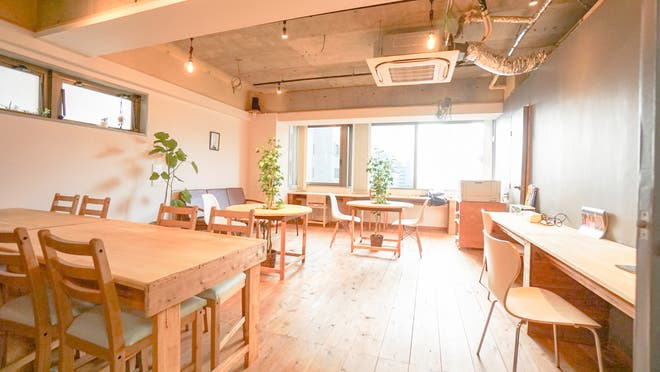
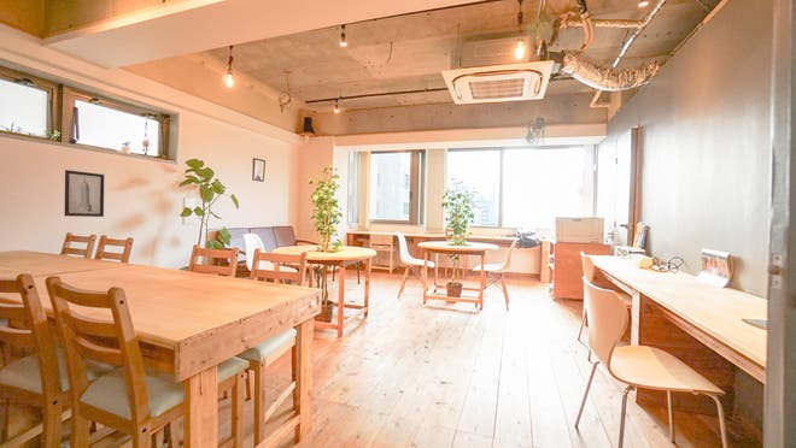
+ wall art (84, 194)
